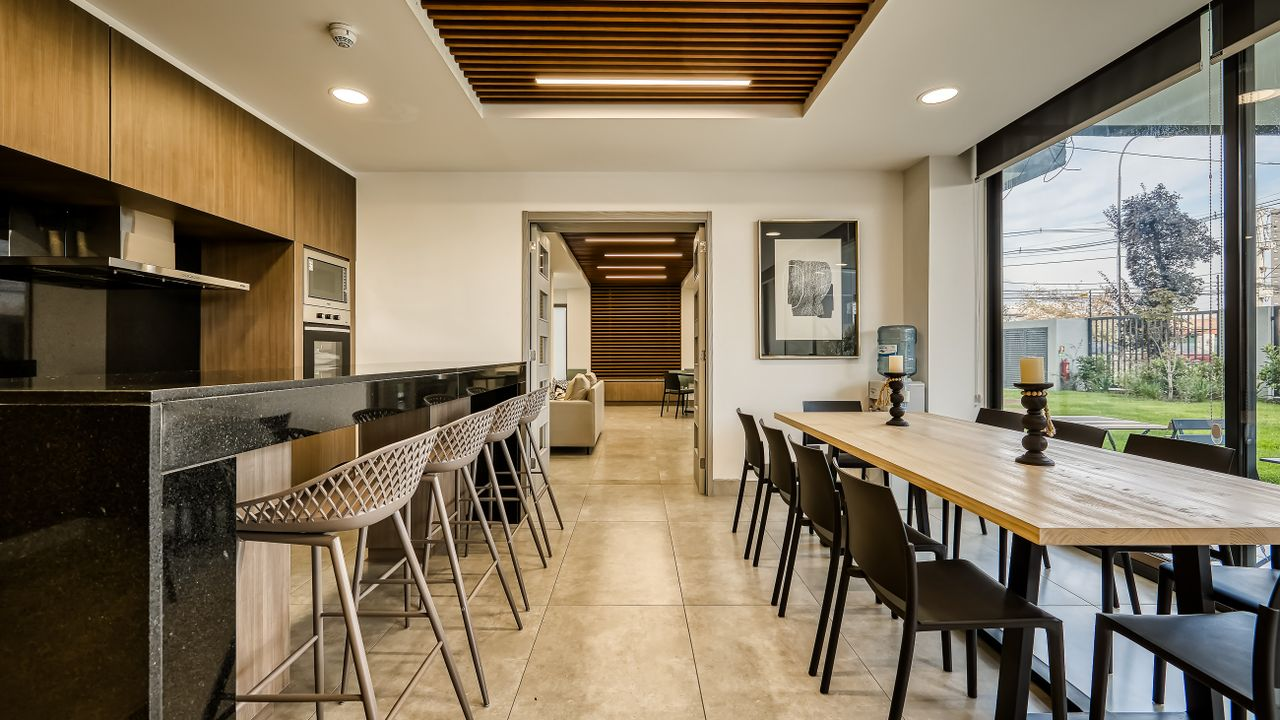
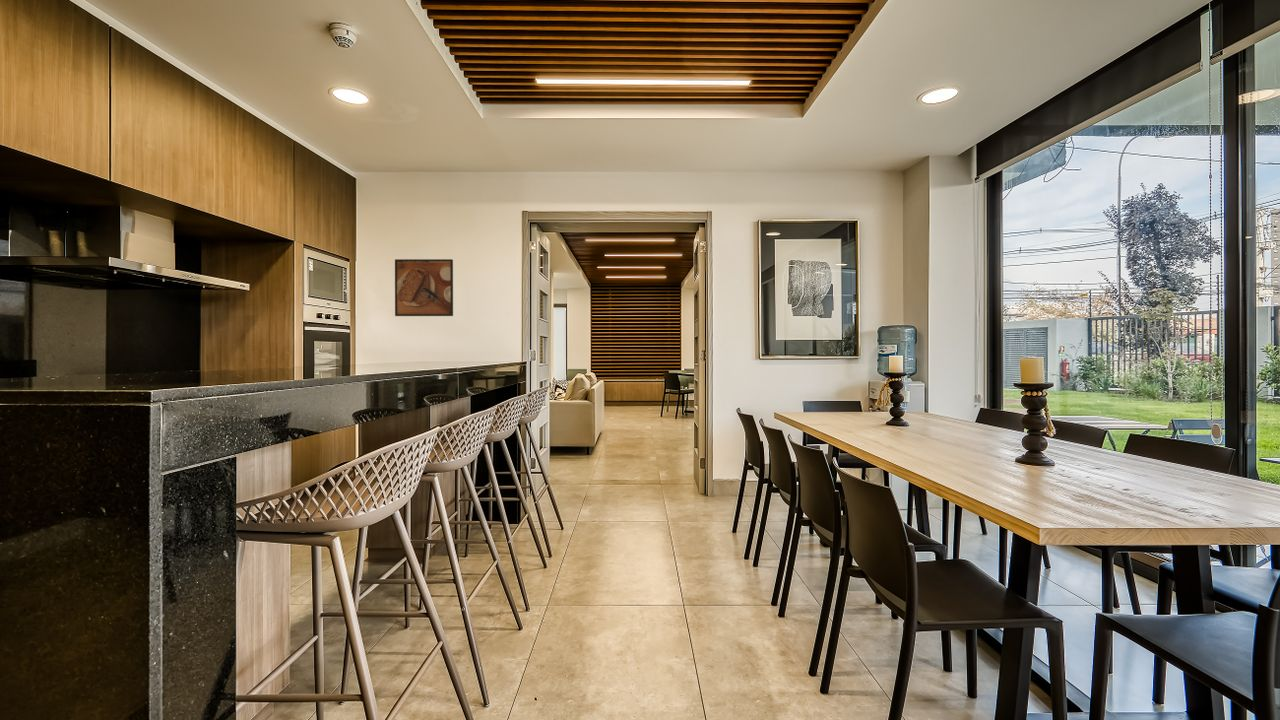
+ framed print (424, 287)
